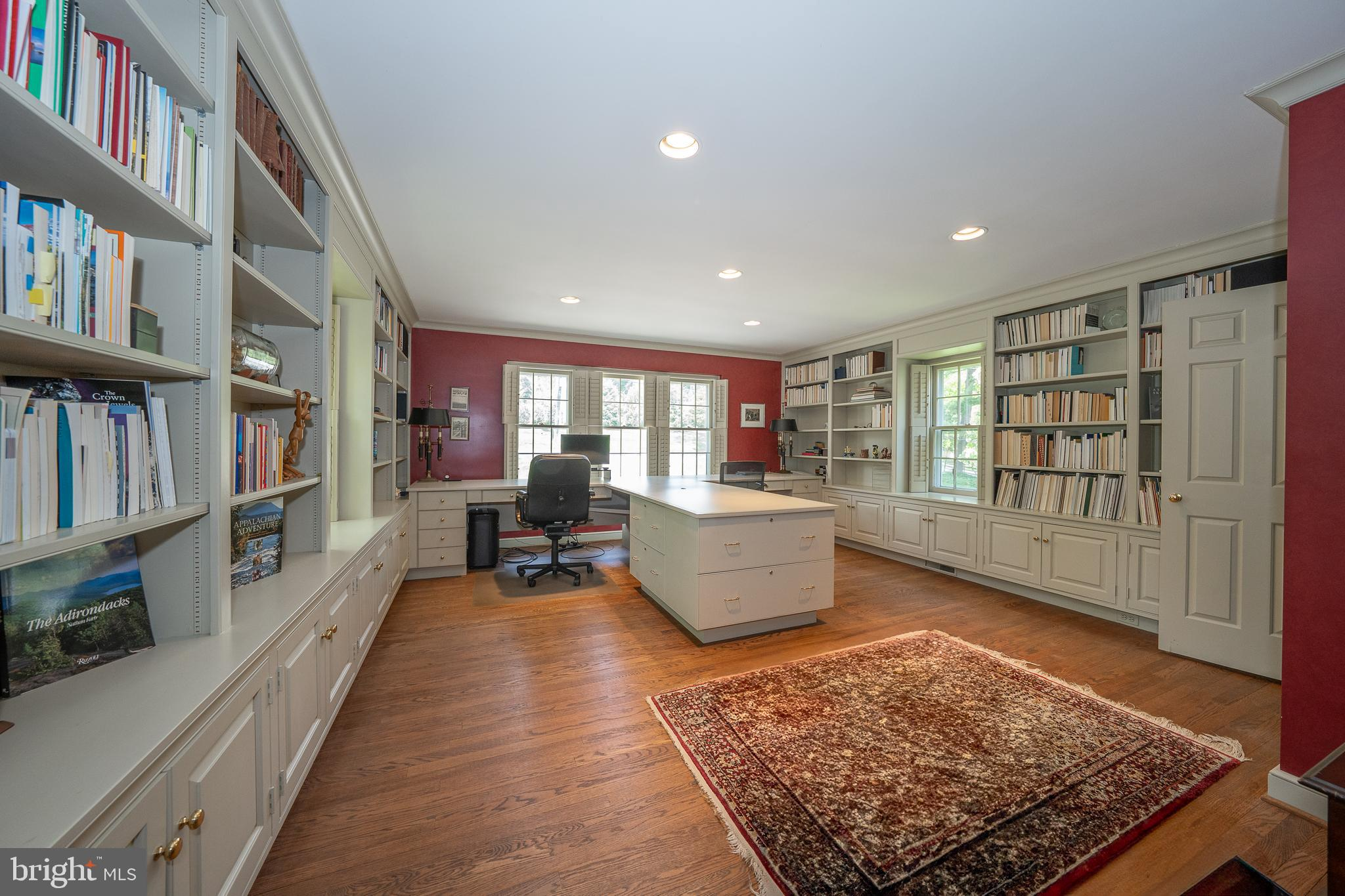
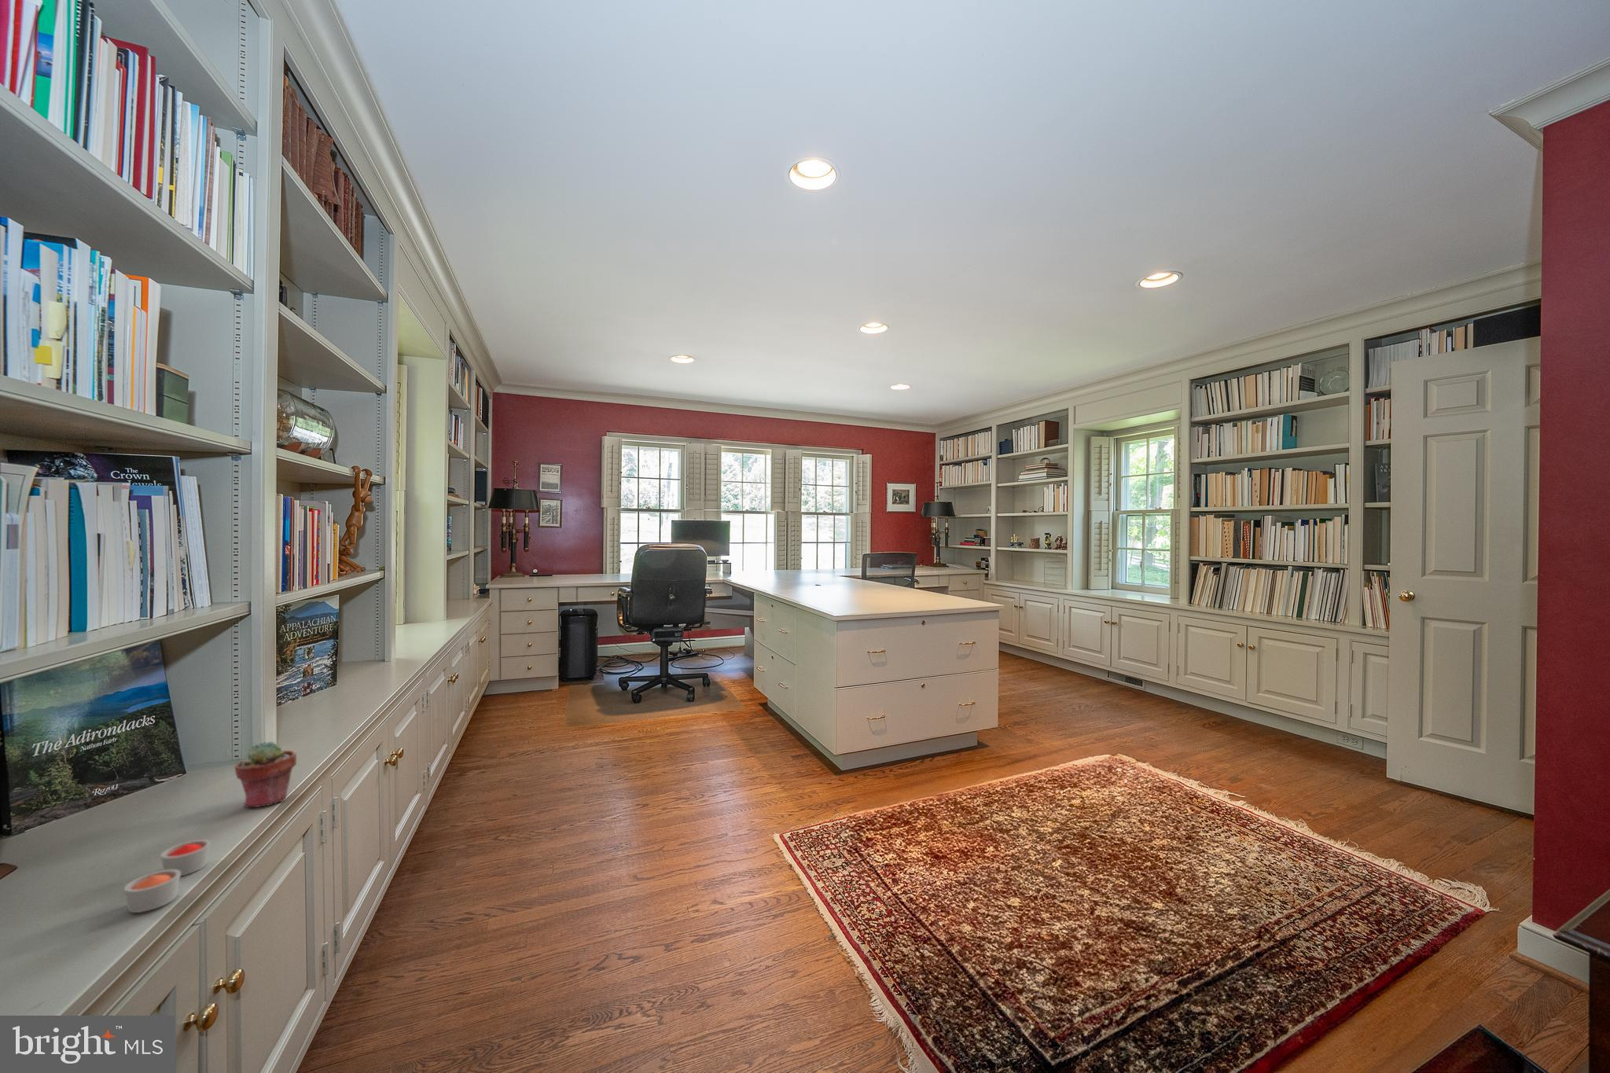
+ potted succulent (266, 770)
+ candle (170, 872)
